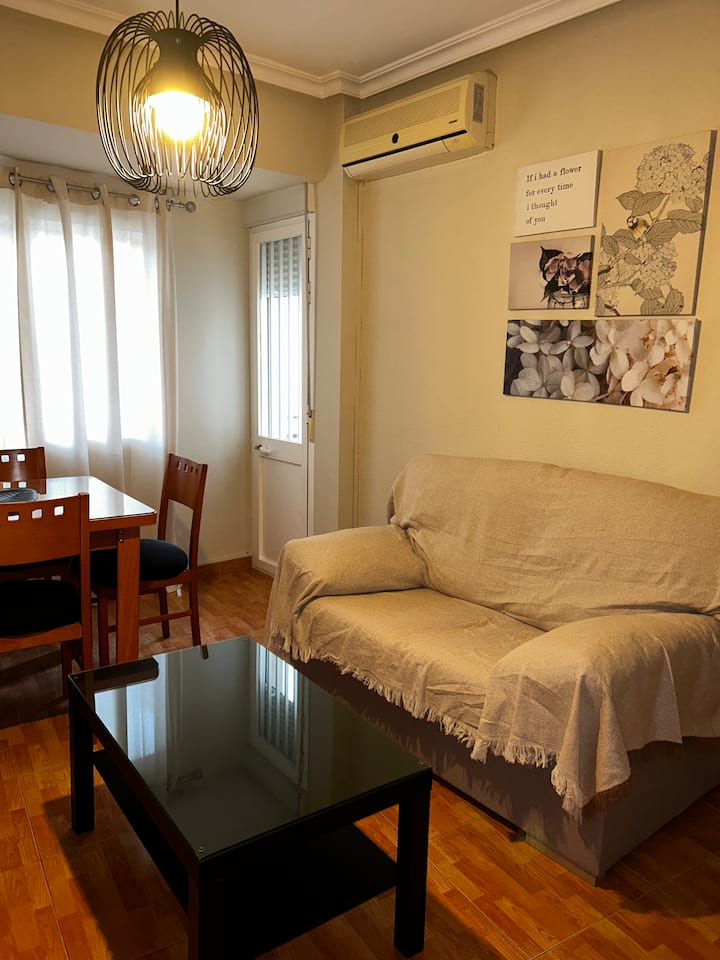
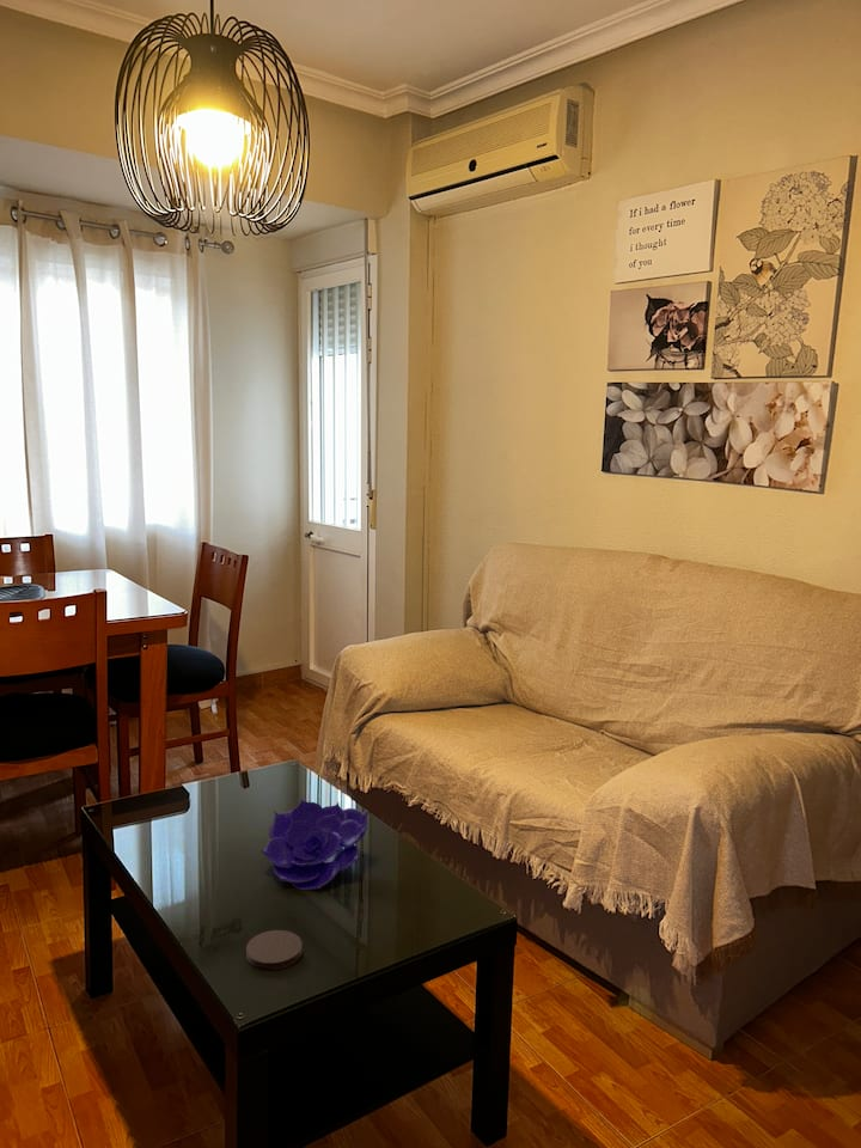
+ coaster (274, 949)
+ decorative bowl (311, 841)
